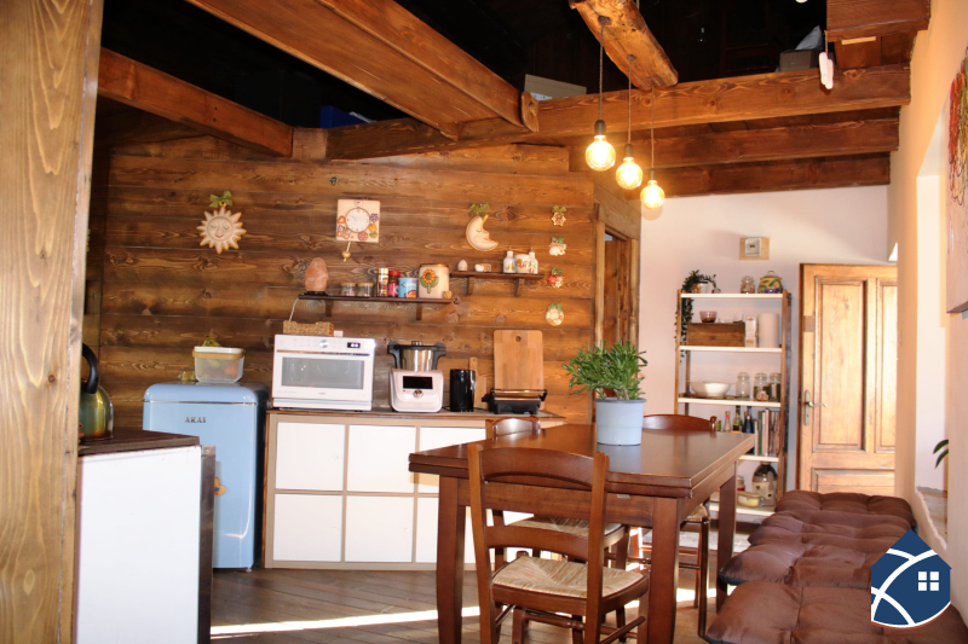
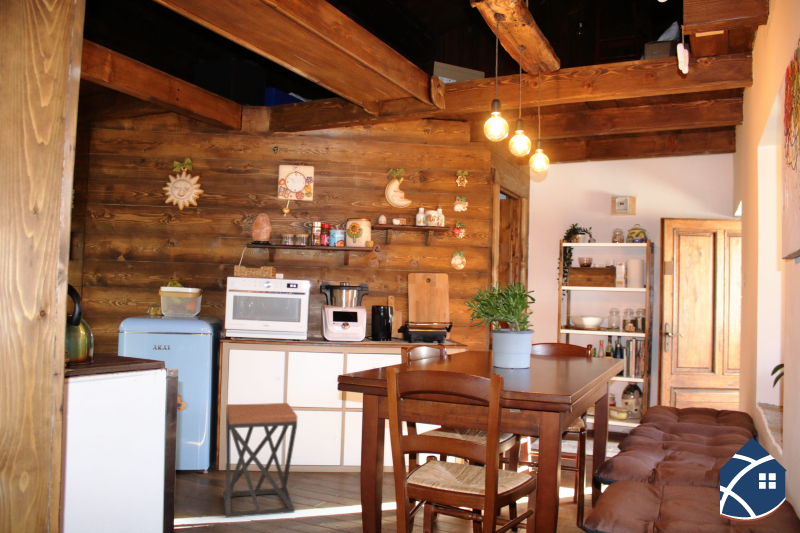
+ stool (257, 458)
